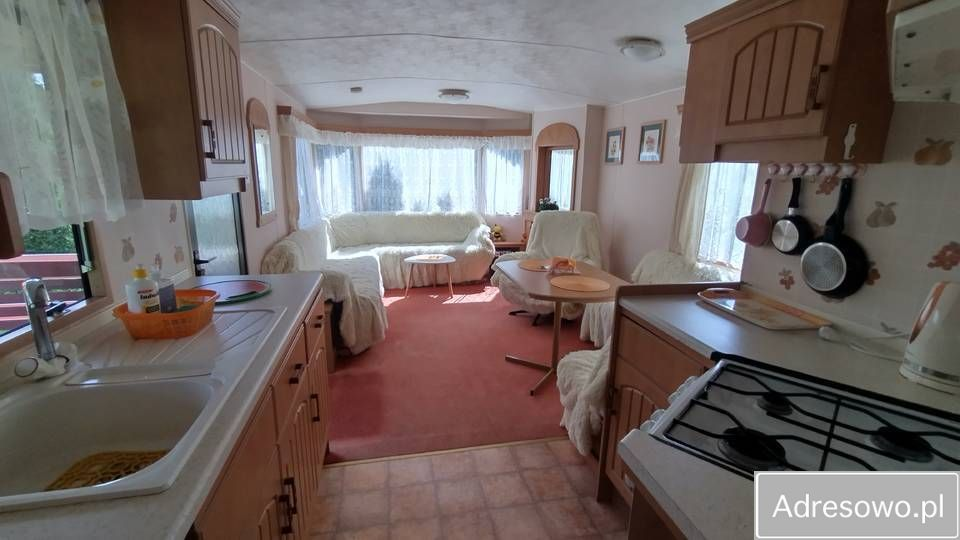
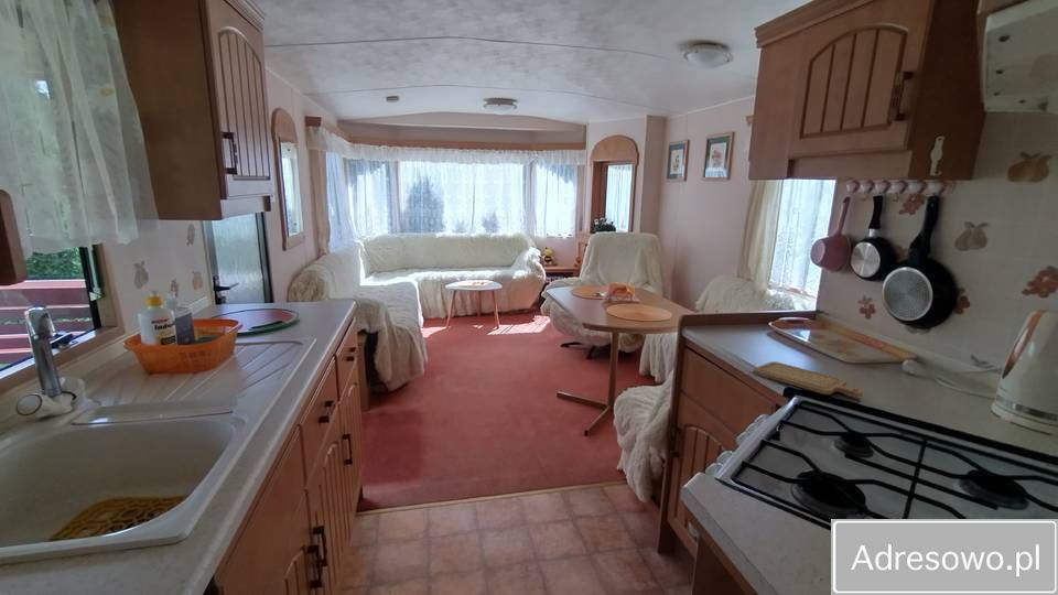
+ chopping board (808, 379)
